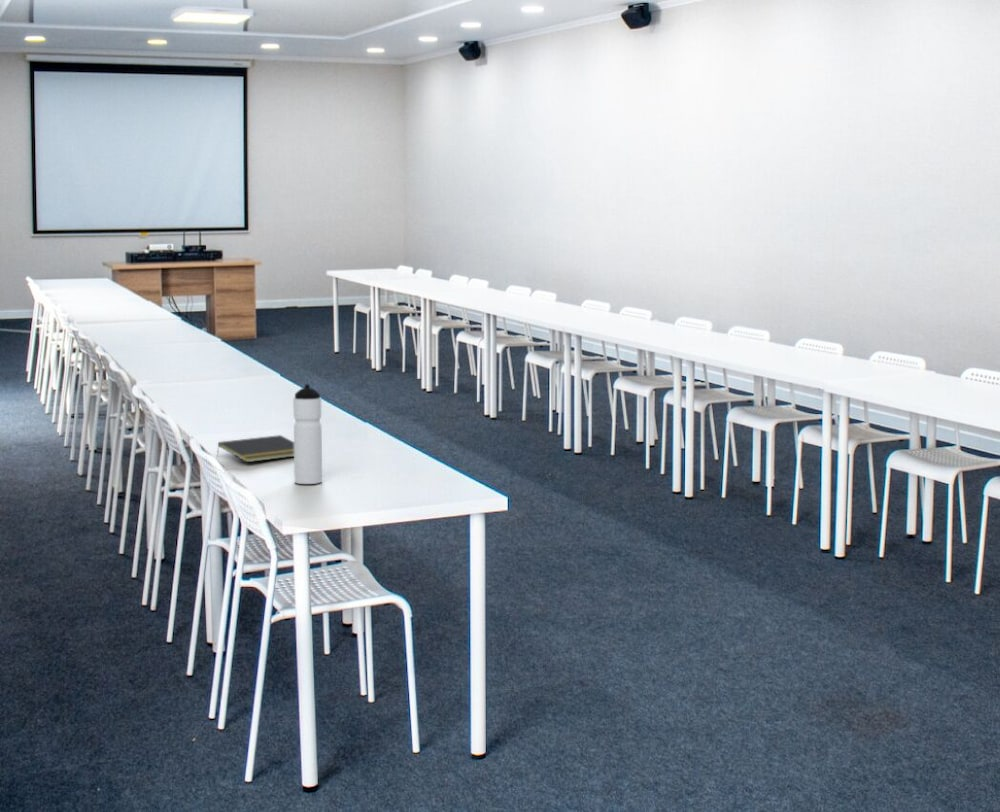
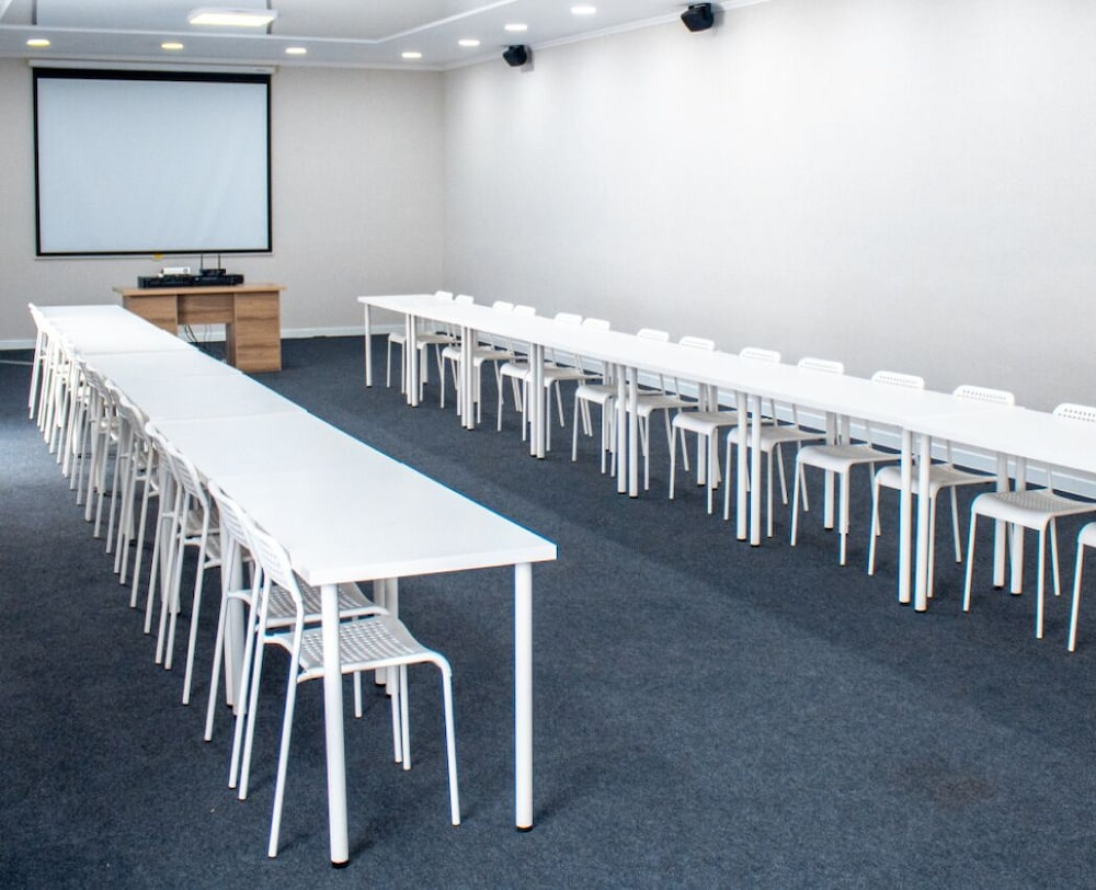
- water bottle (307, 433)
- notepad (264, 448)
